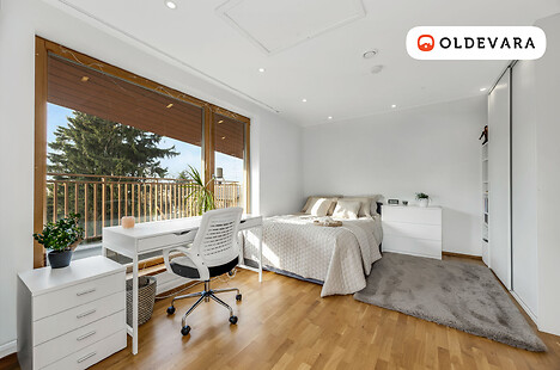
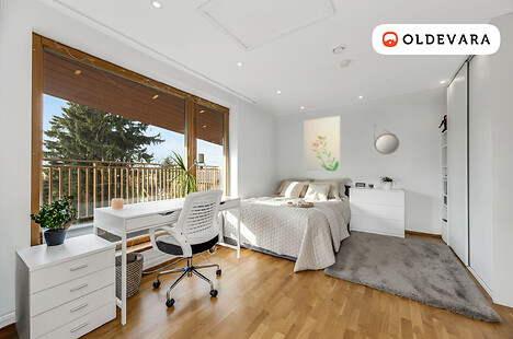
+ wall art (321, 144)
+ home mirror (386, 139)
